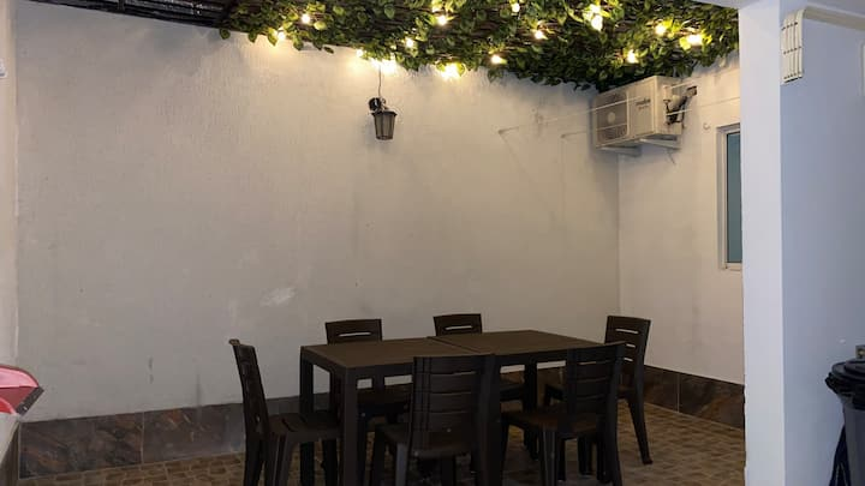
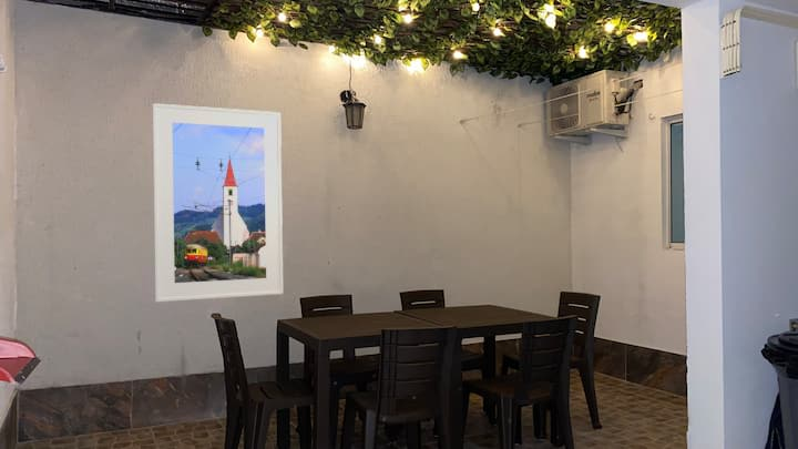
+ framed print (221, 203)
